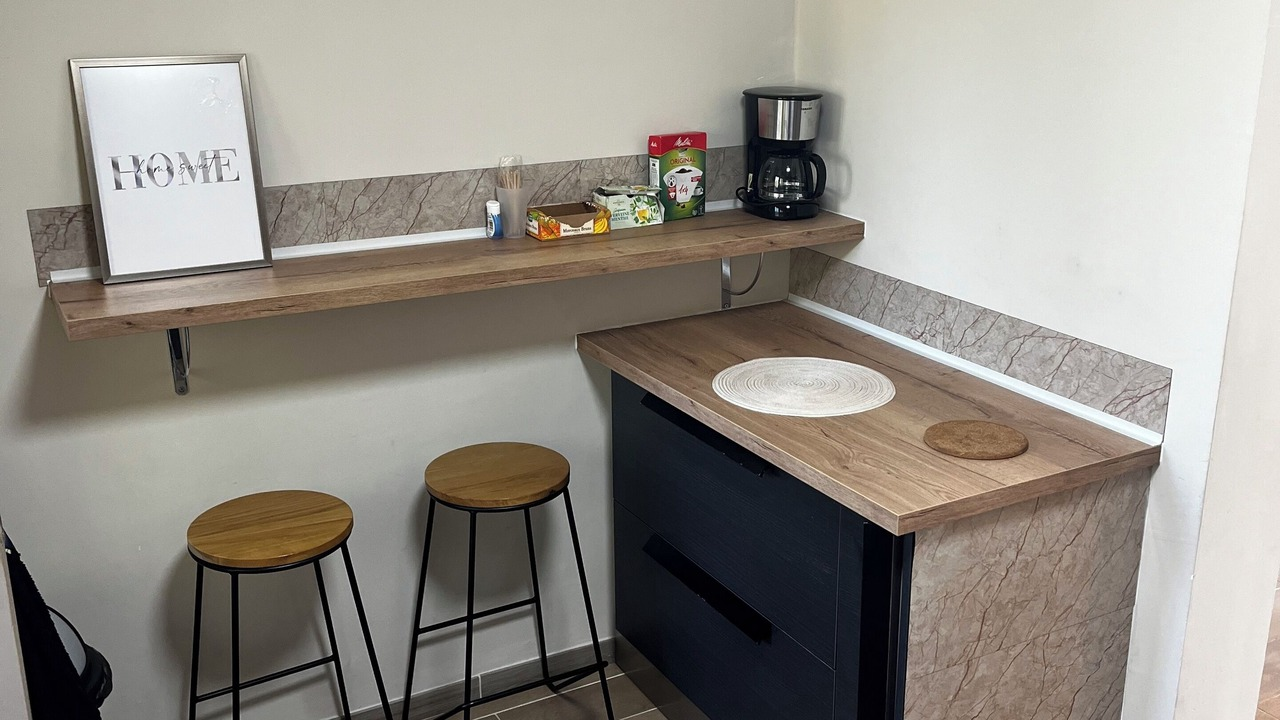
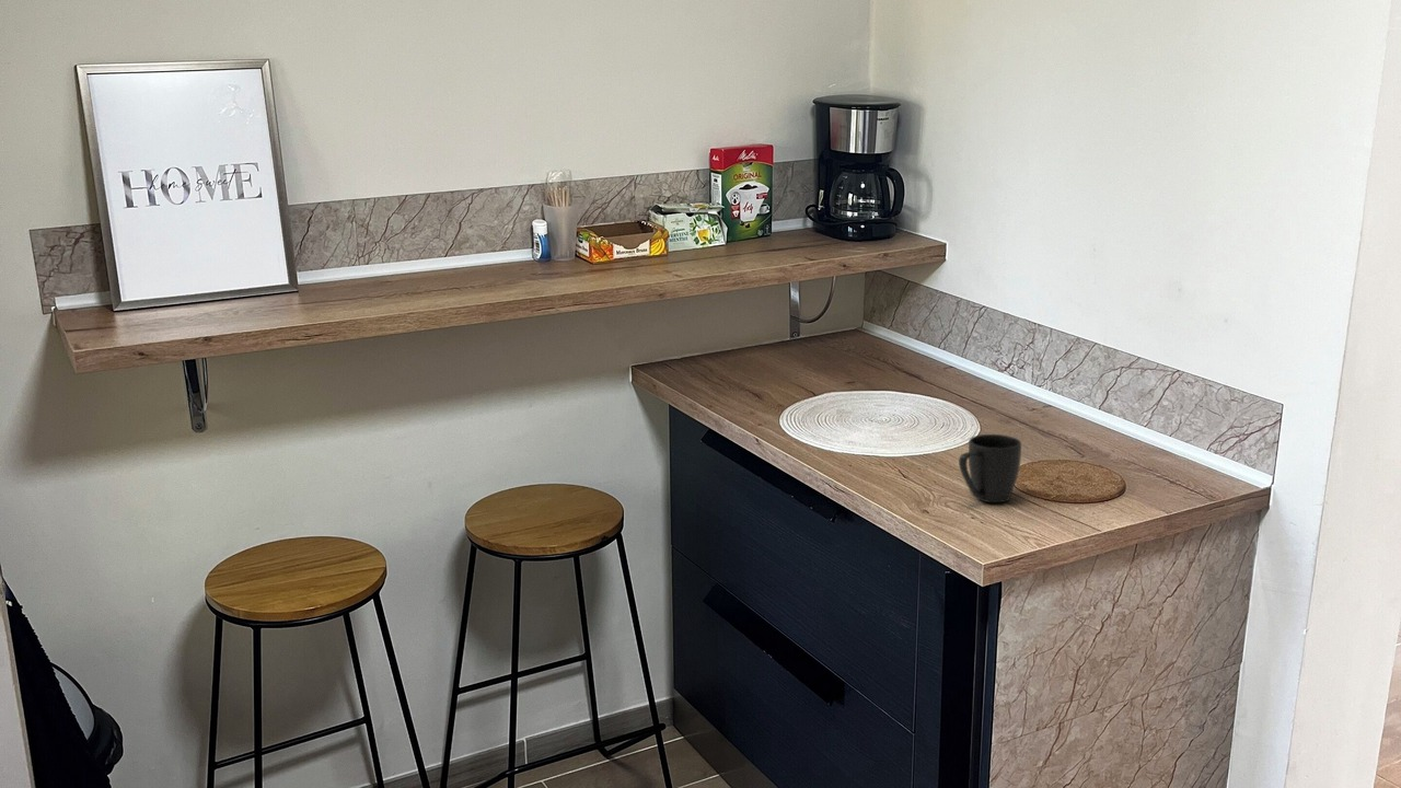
+ mug (985, 471)
